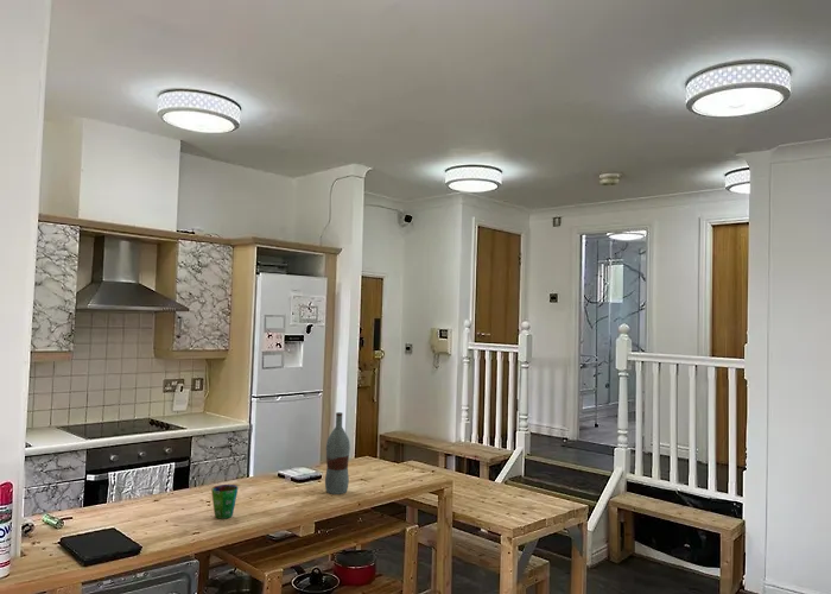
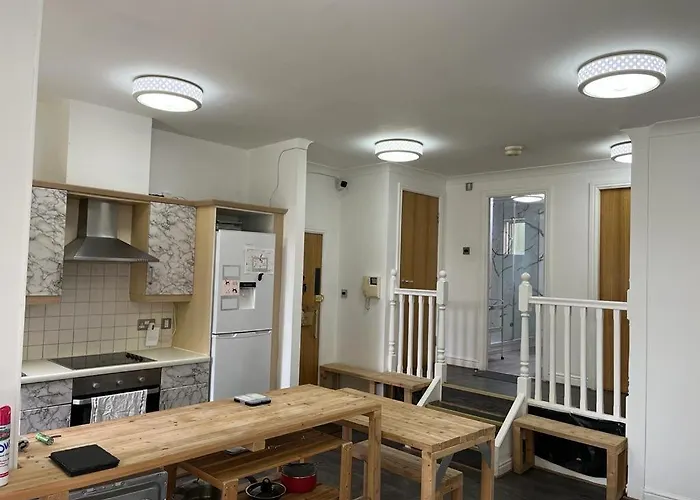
- cup (222, 501)
- bottle (337, 451)
